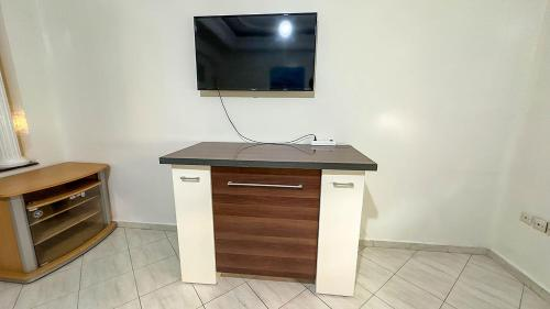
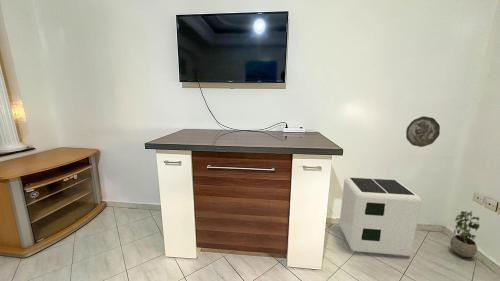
+ potted plant (465, 235)
+ air purifier (374, 214)
+ decorative plate (421, 131)
